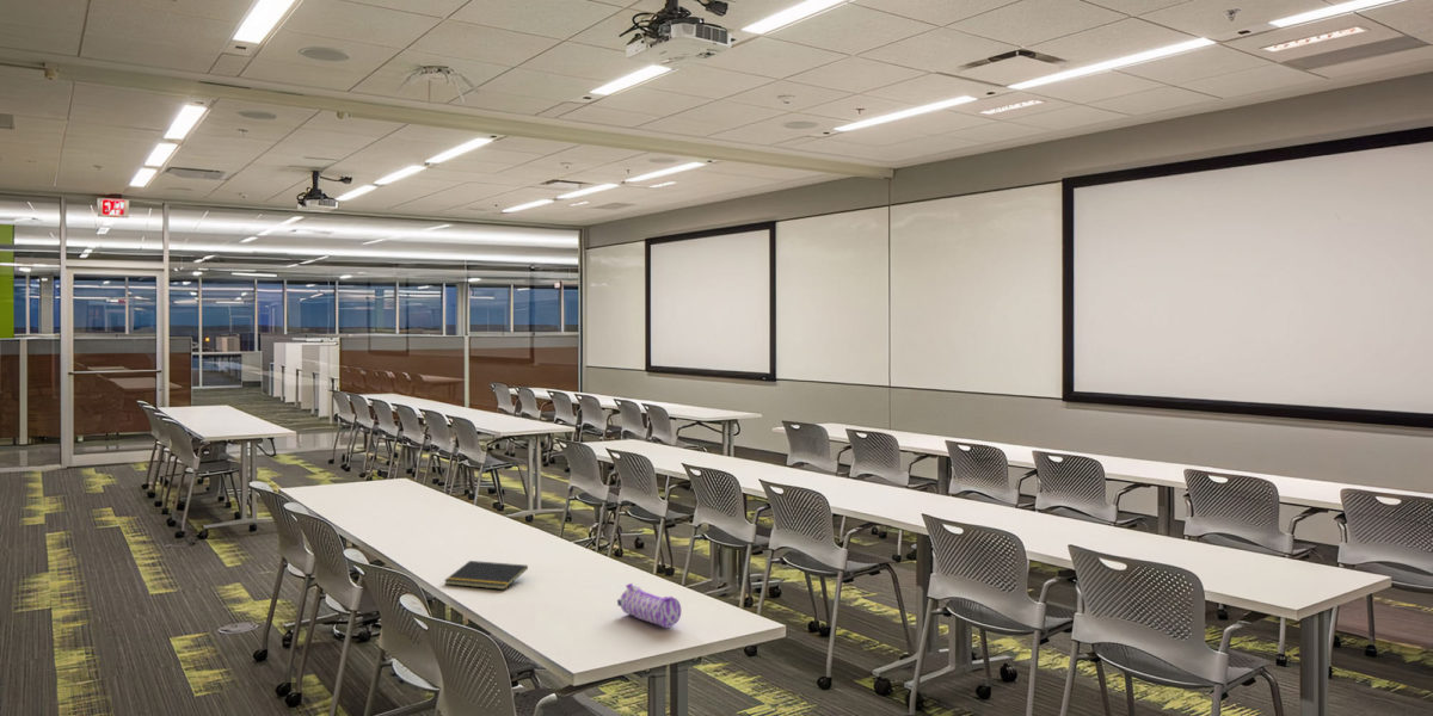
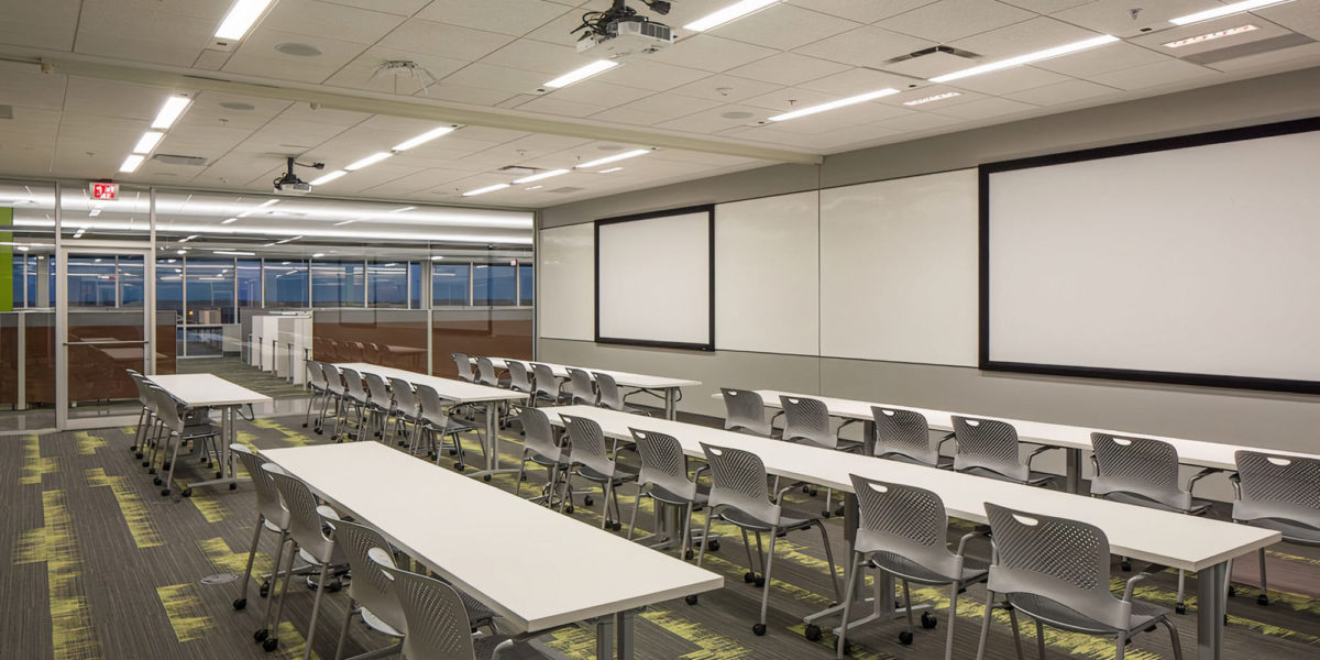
- pencil case (650, 604)
- notepad (486, 574)
